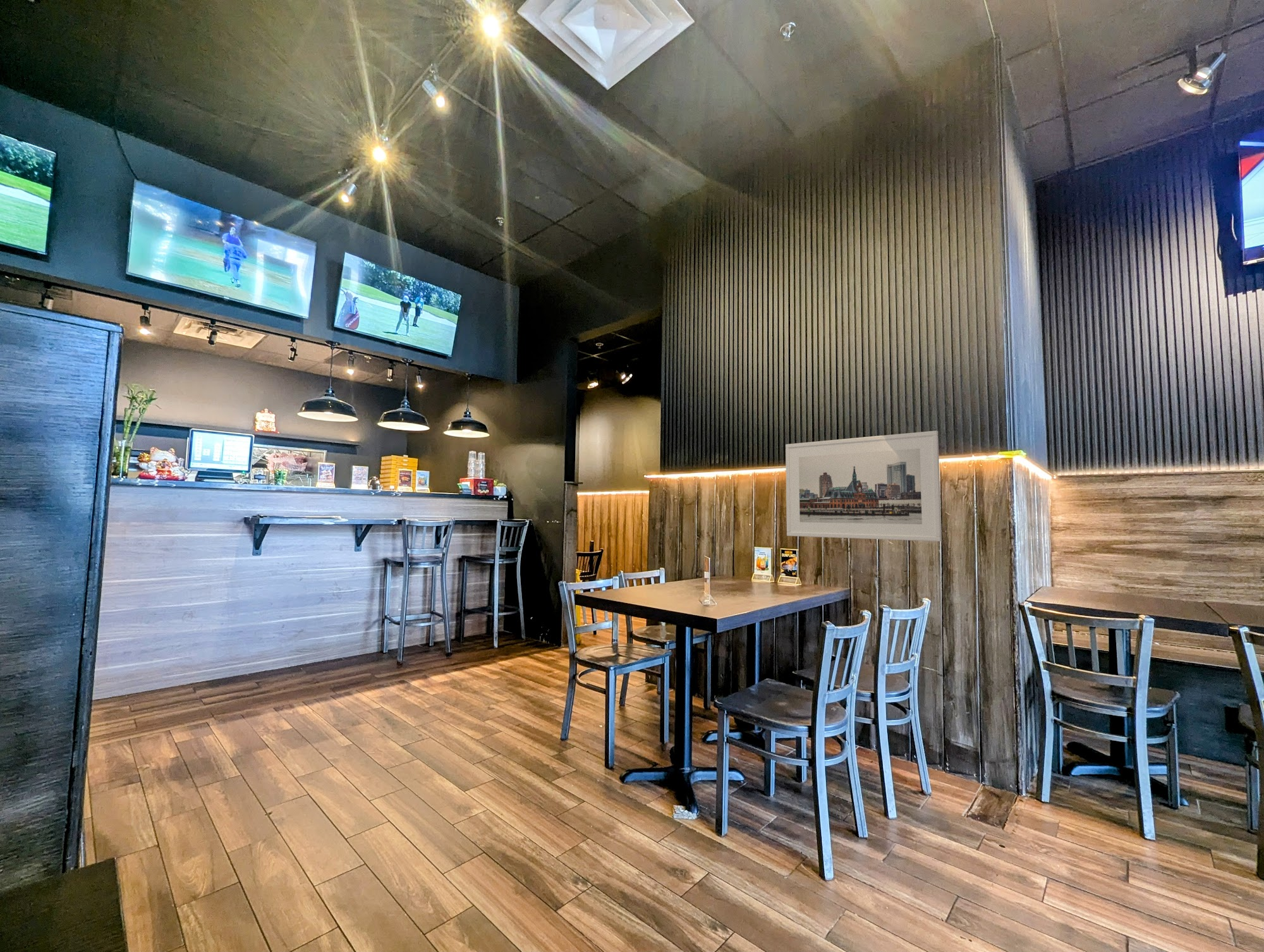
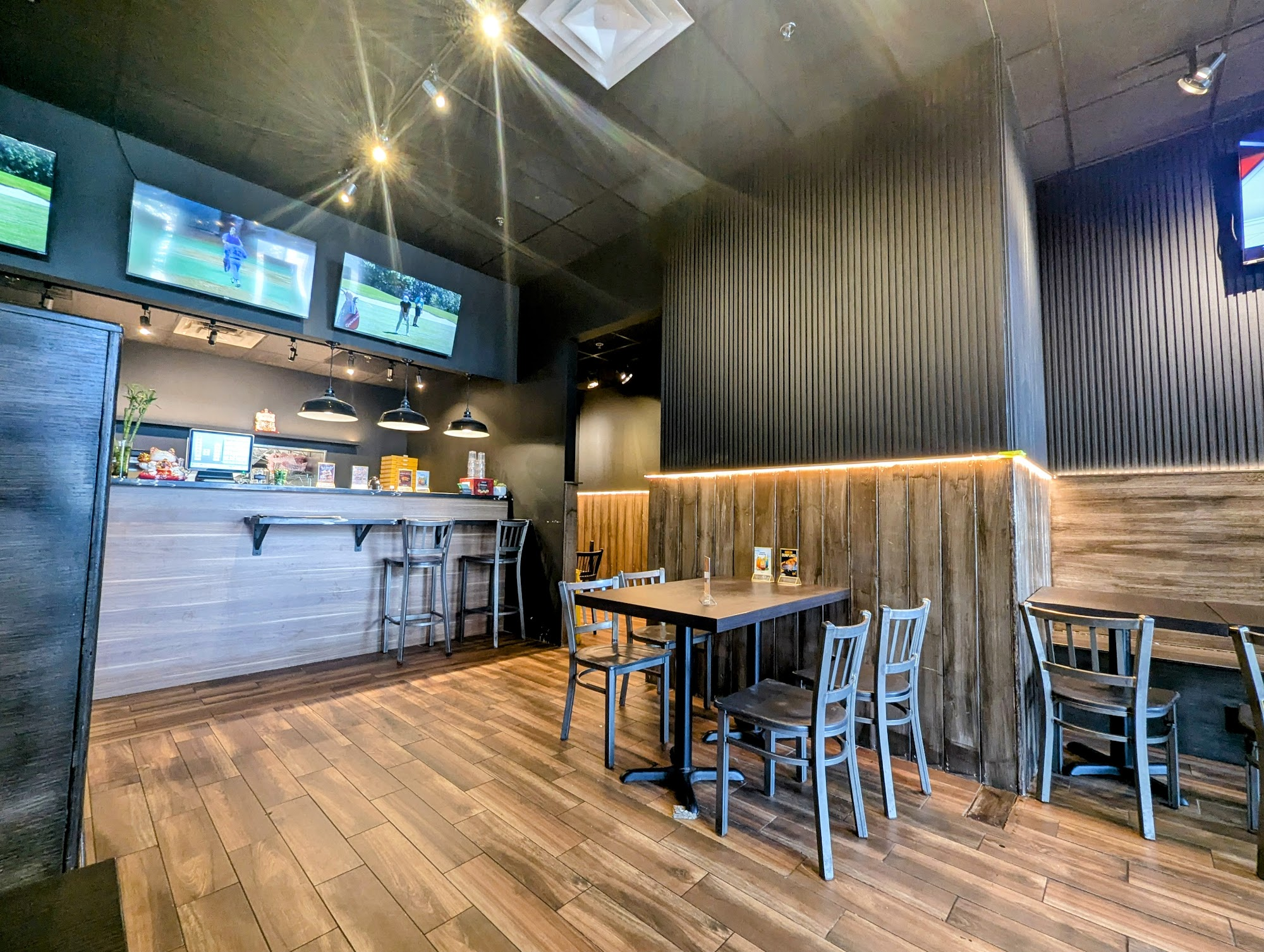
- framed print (856, 487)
